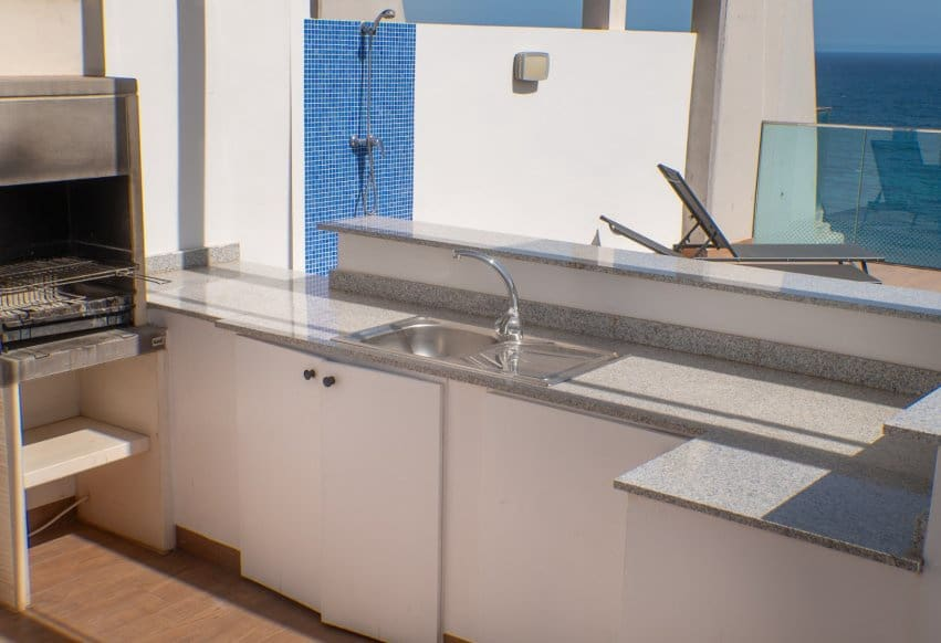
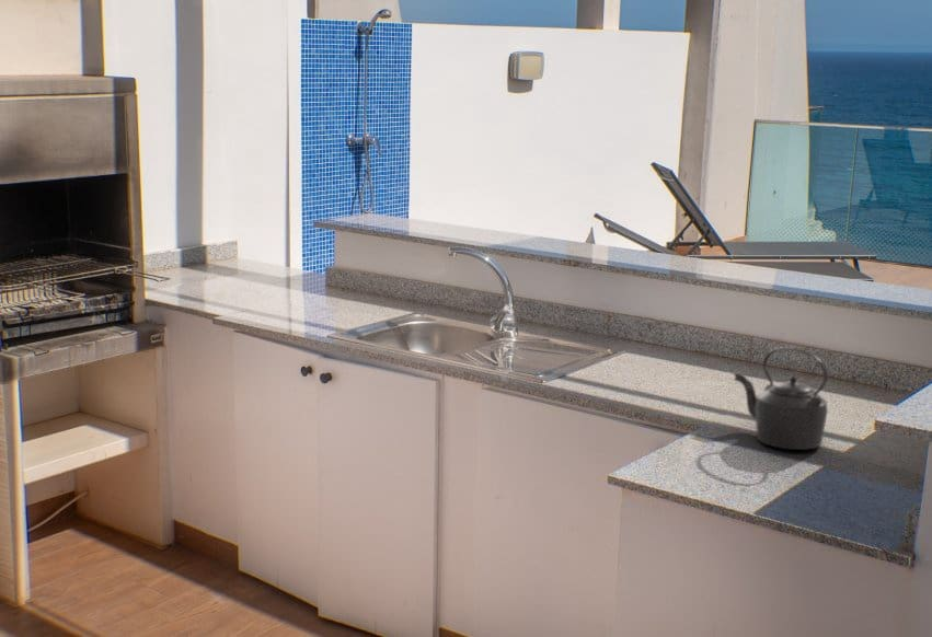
+ kettle (778, 391)
